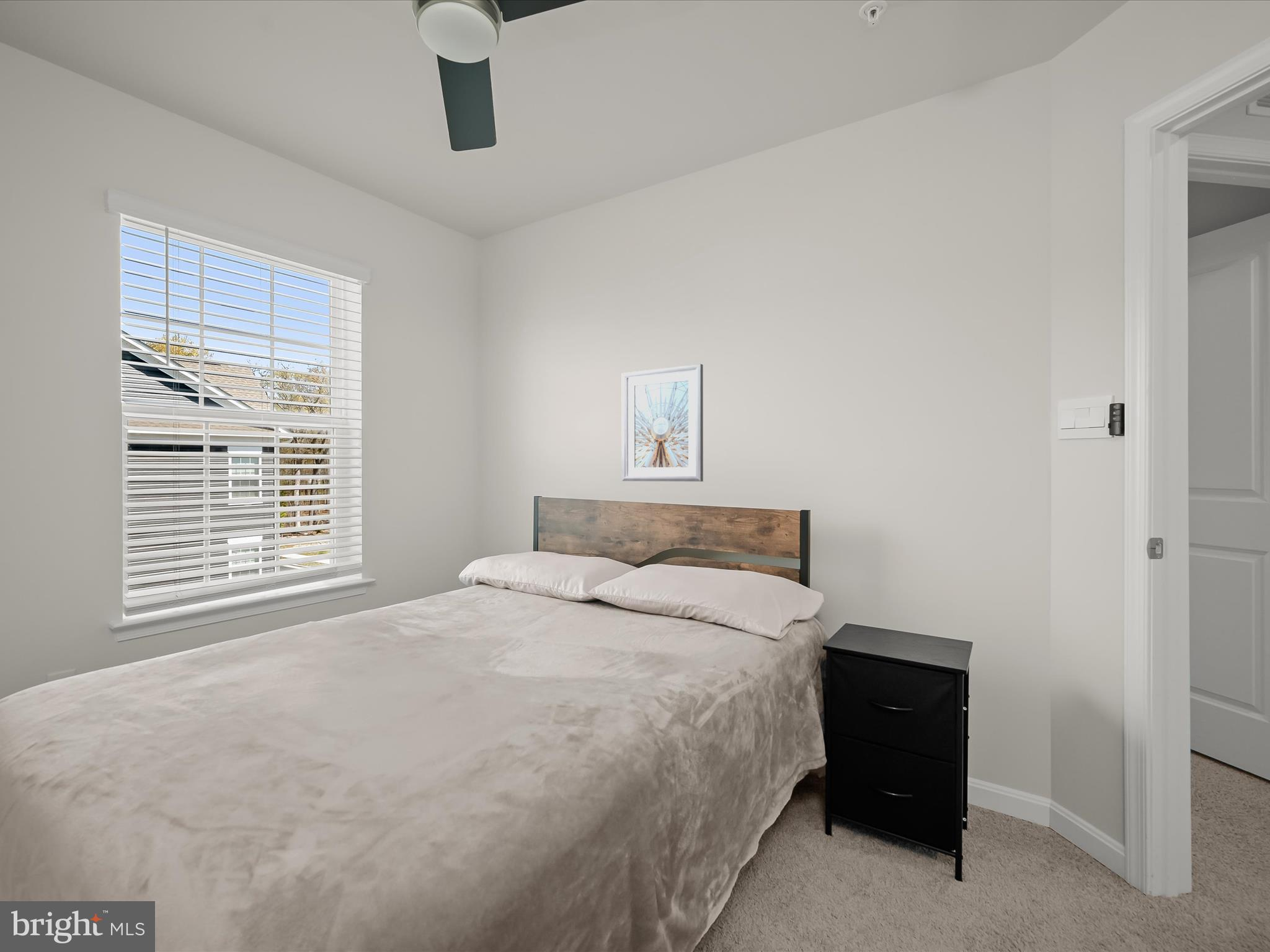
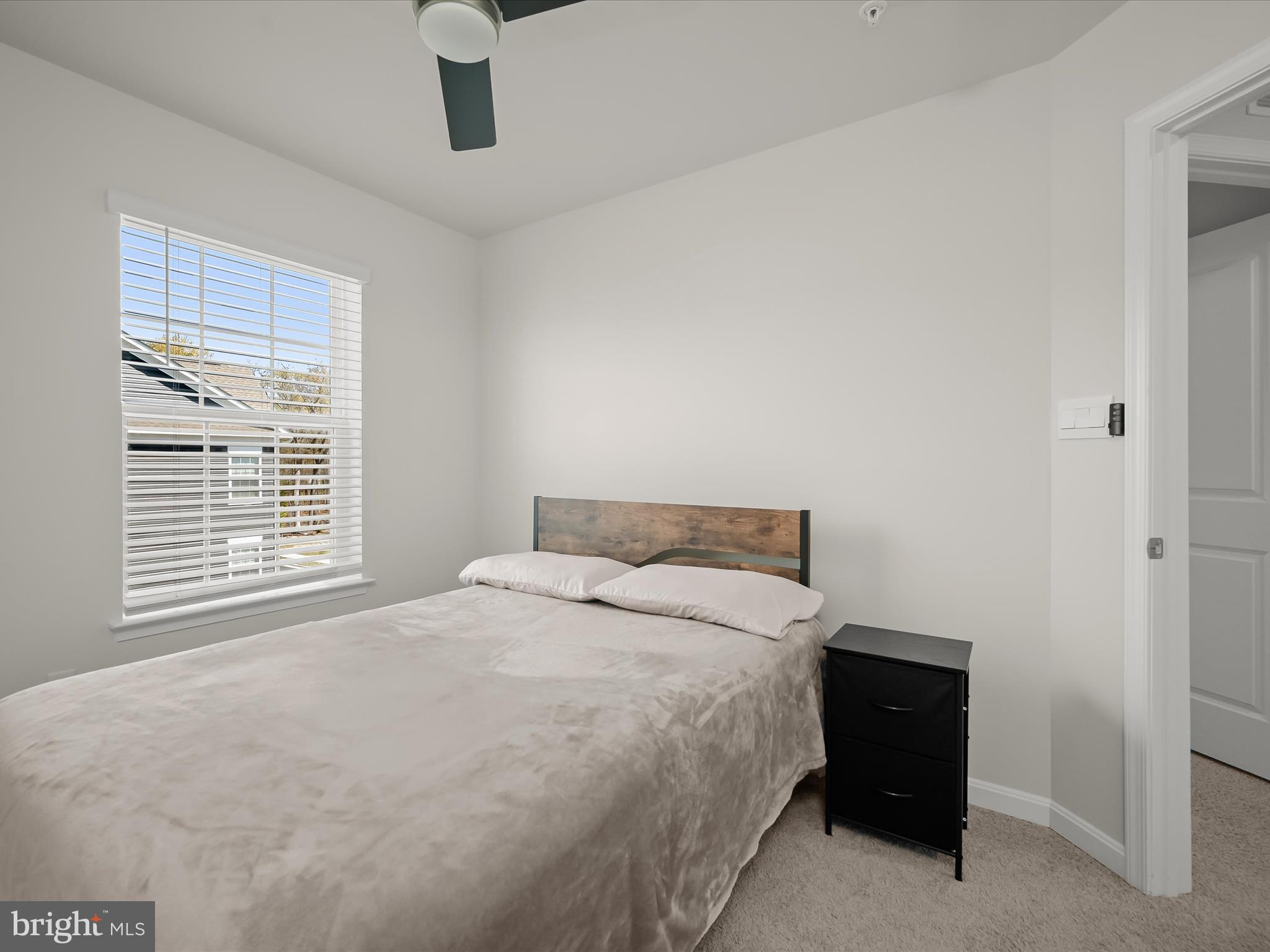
- picture frame (660, 425)
